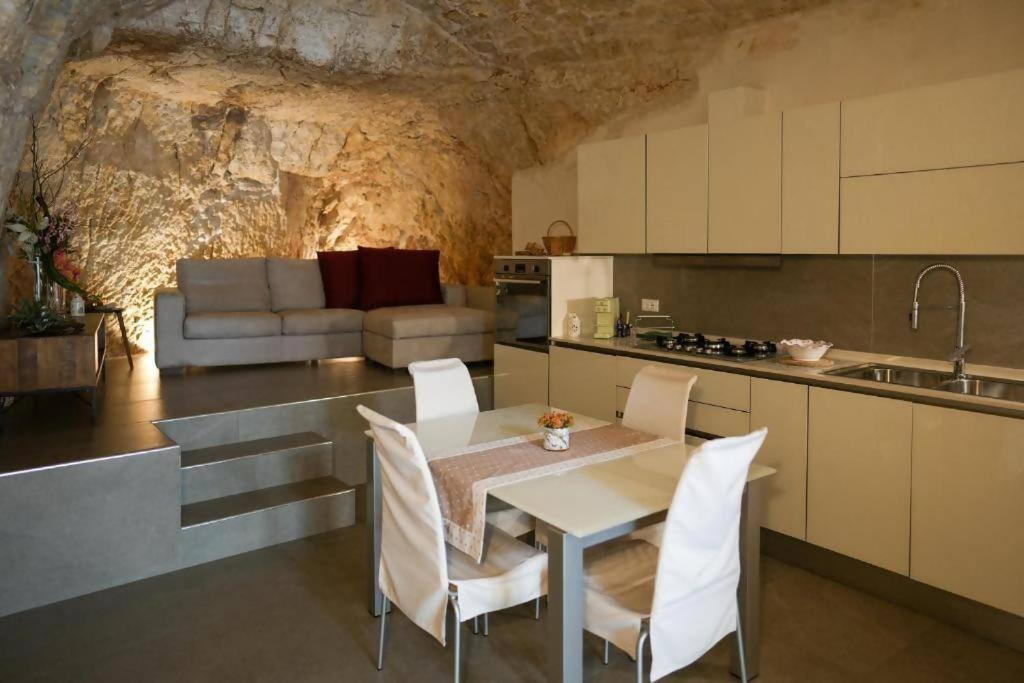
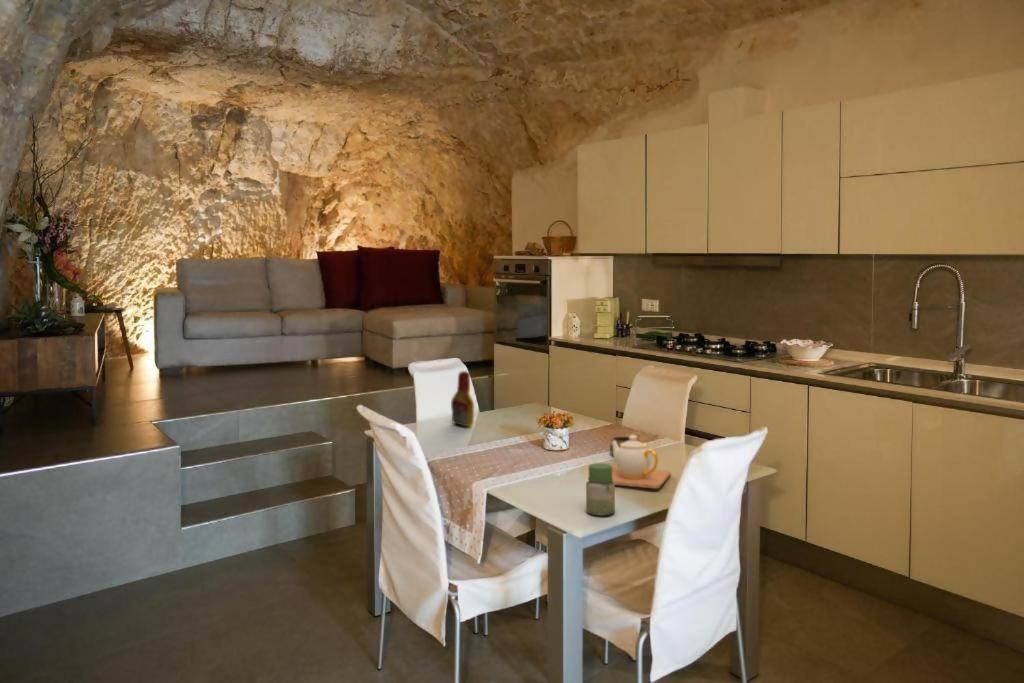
+ teapot (634, 456)
+ bottle (463, 398)
+ jar (600, 488)
+ cup (626, 441)
